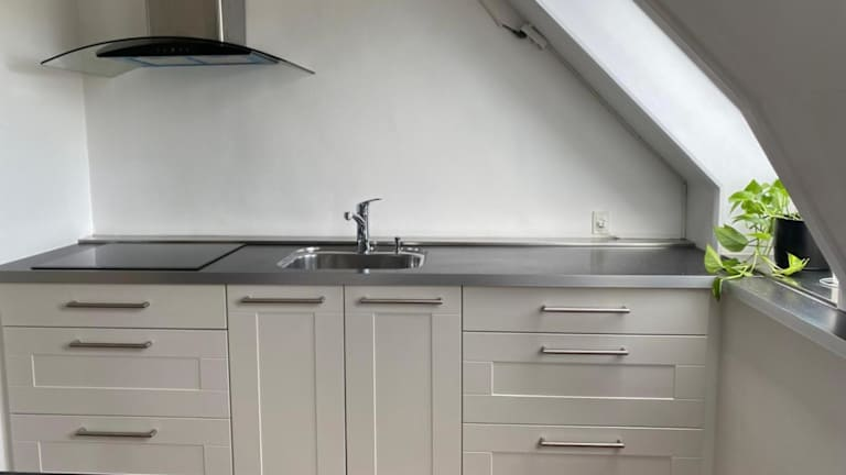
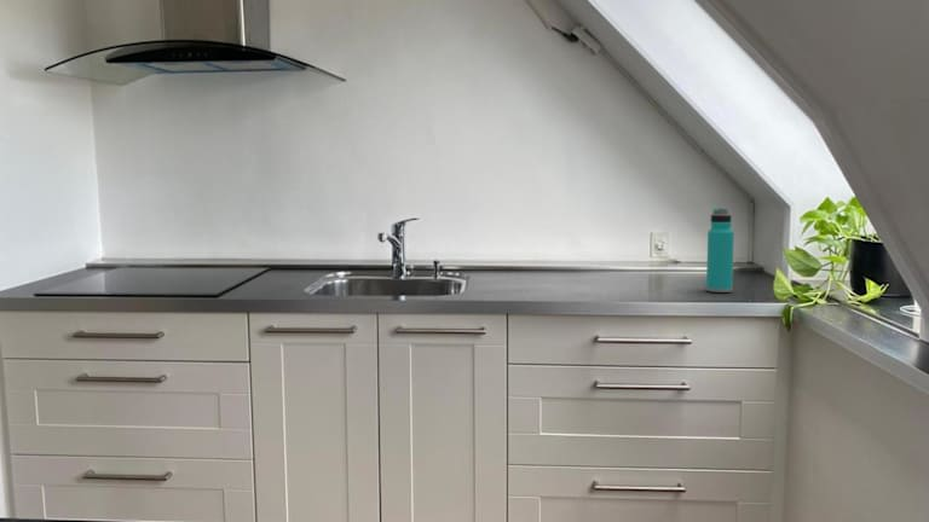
+ water bottle (720, 249)
